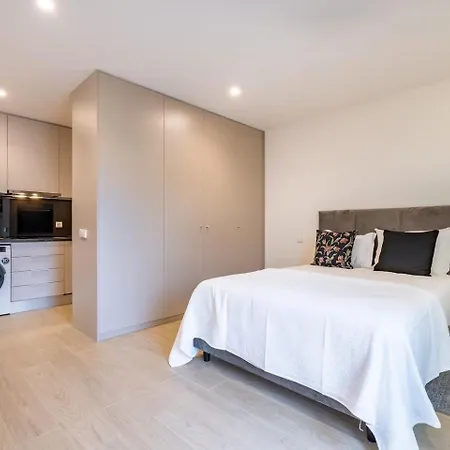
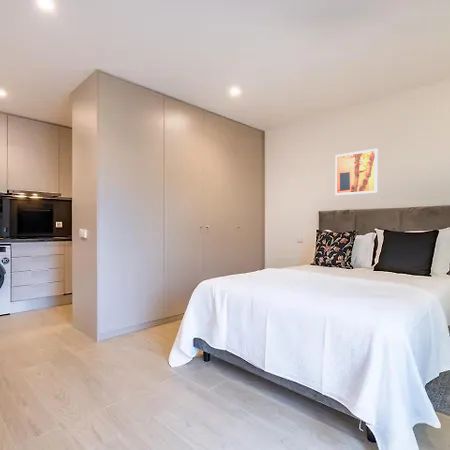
+ wall art (355, 173)
